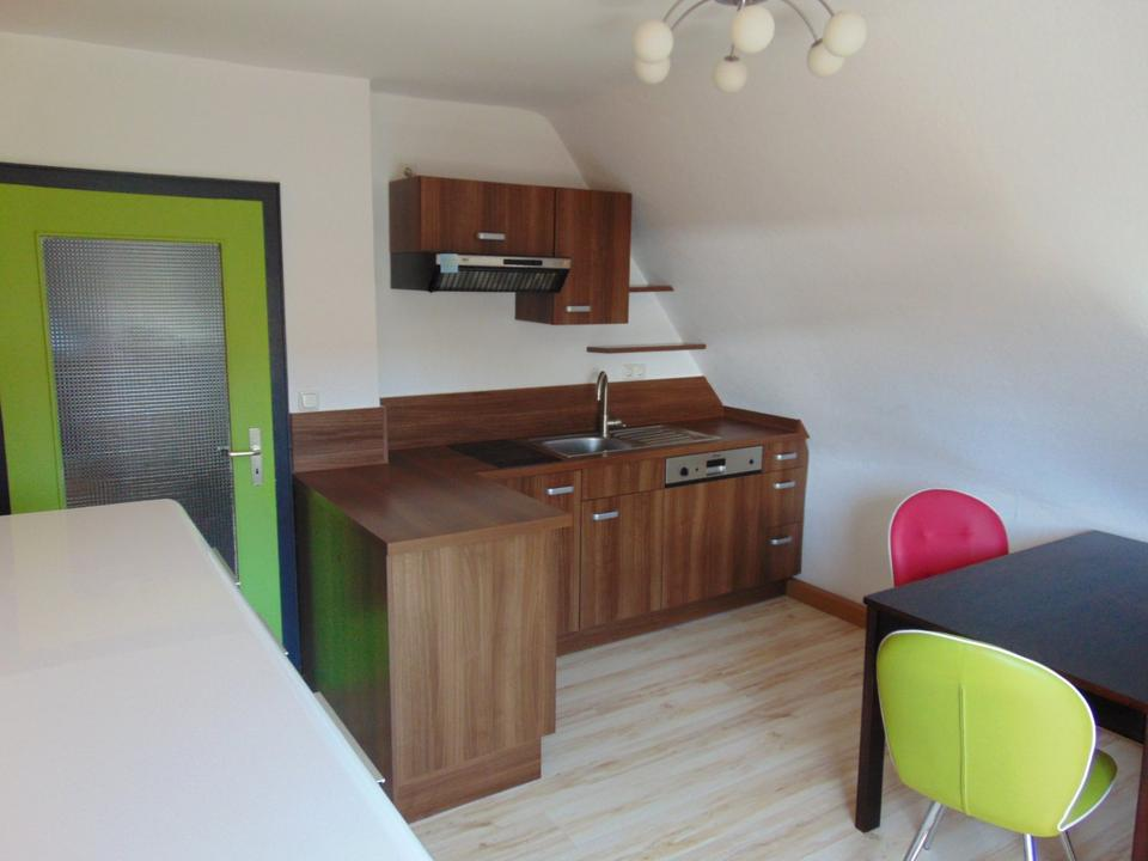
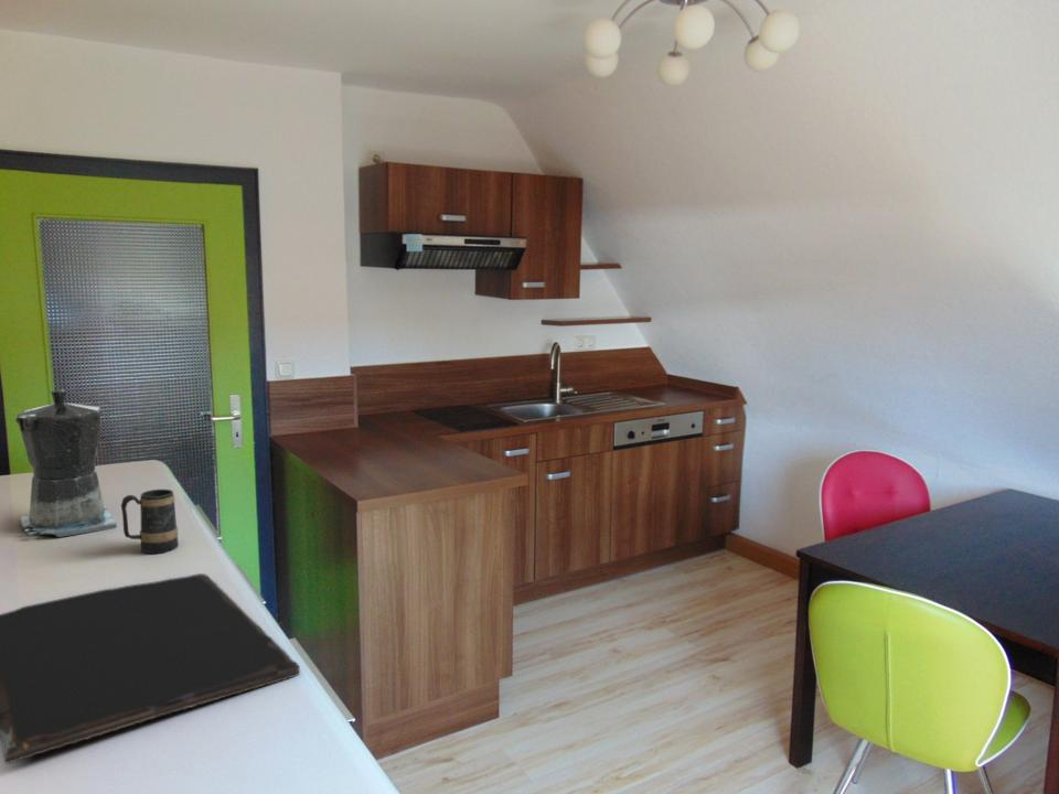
+ cutting board (128, 643)
+ coffee maker (63, 458)
+ mug (150, 521)
